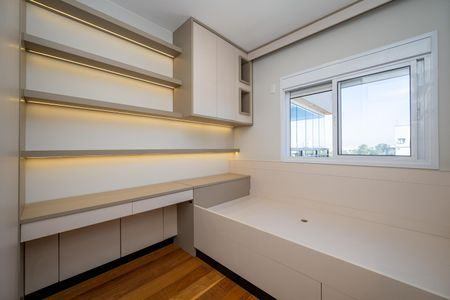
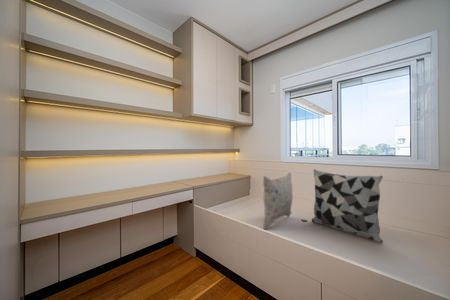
+ decorative pillow (278, 198)
+ pillow (342, 201)
